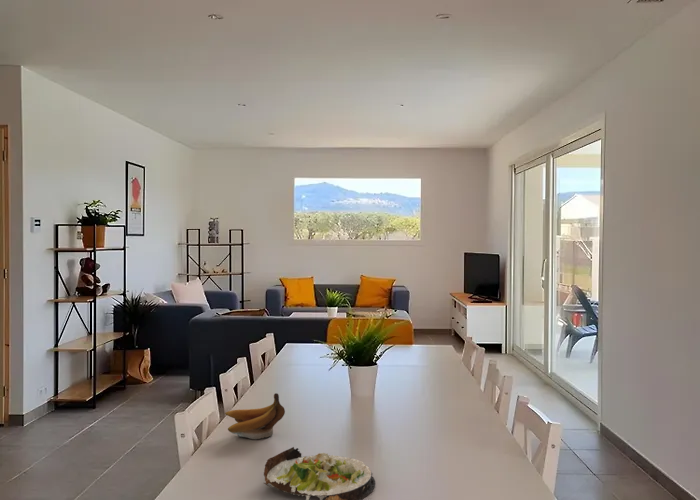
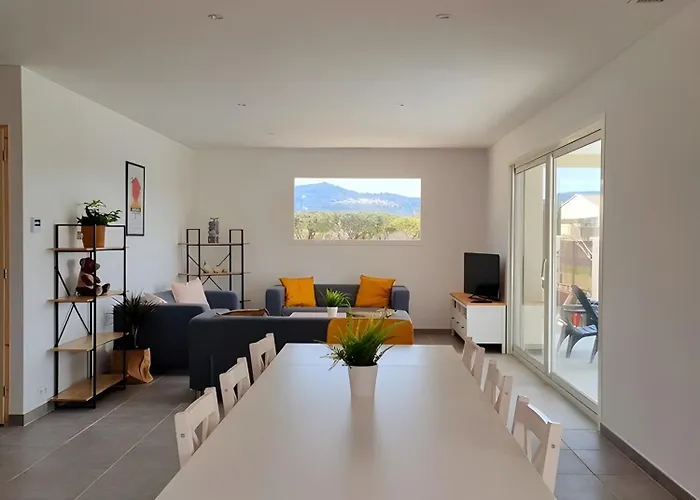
- salad plate (322, 472)
- banana (254, 413)
